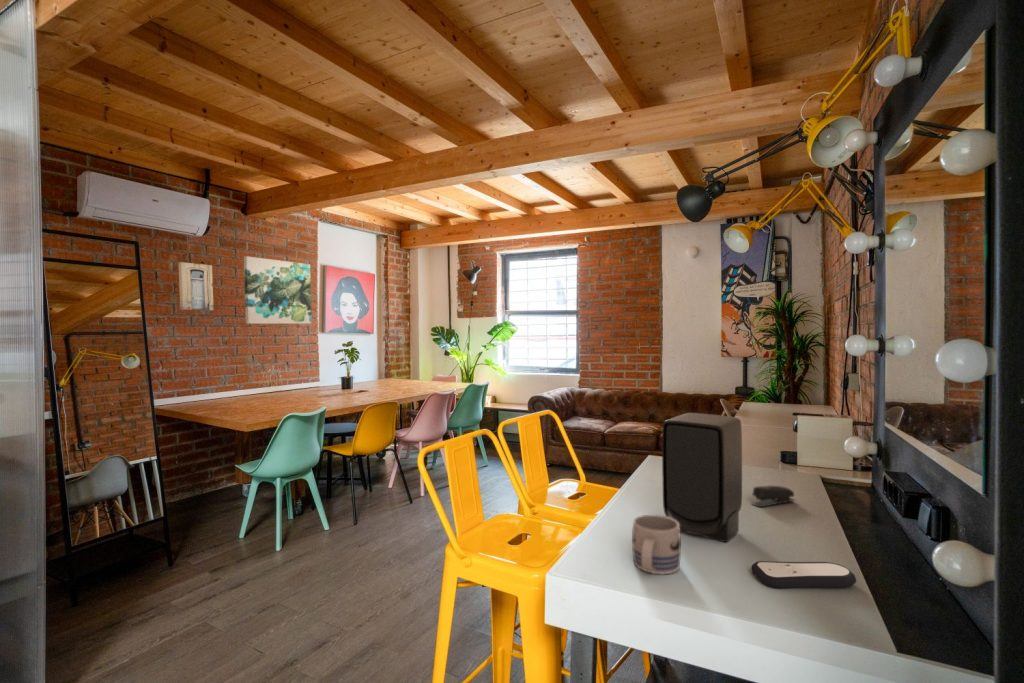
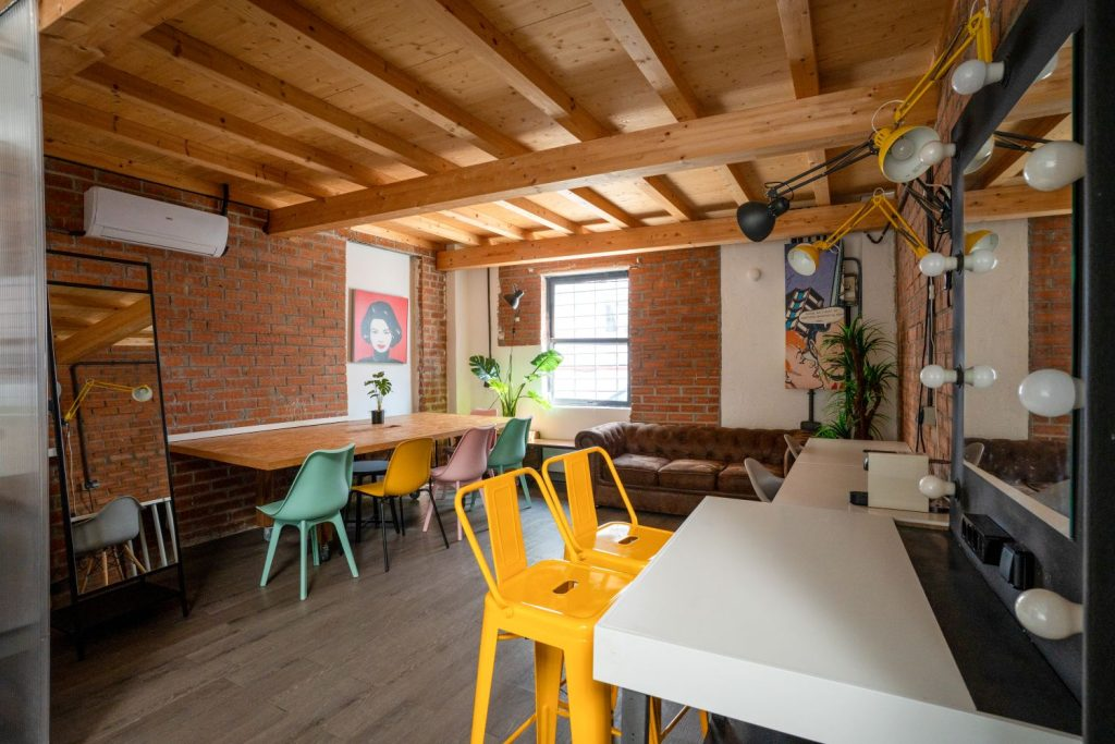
- wall art (279, 292)
- wall art (196, 286)
- mug (654, 546)
- stapler (773, 493)
- speaker (702, 473)
- remote control (803, 574)
